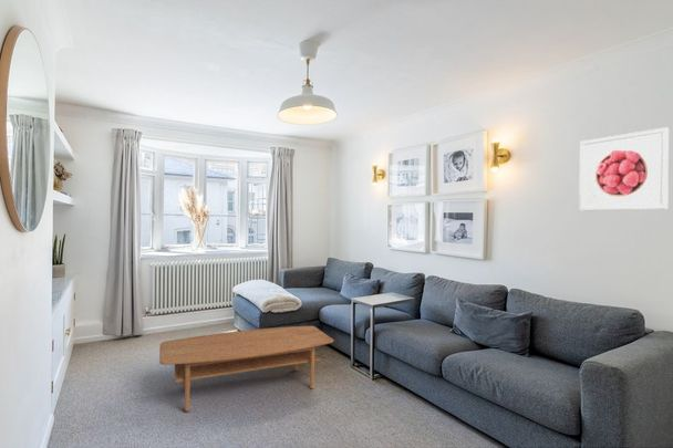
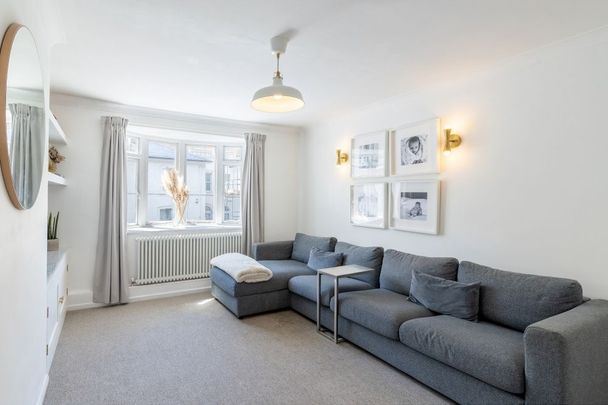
- coffee table (248, 364)
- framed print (620, 173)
